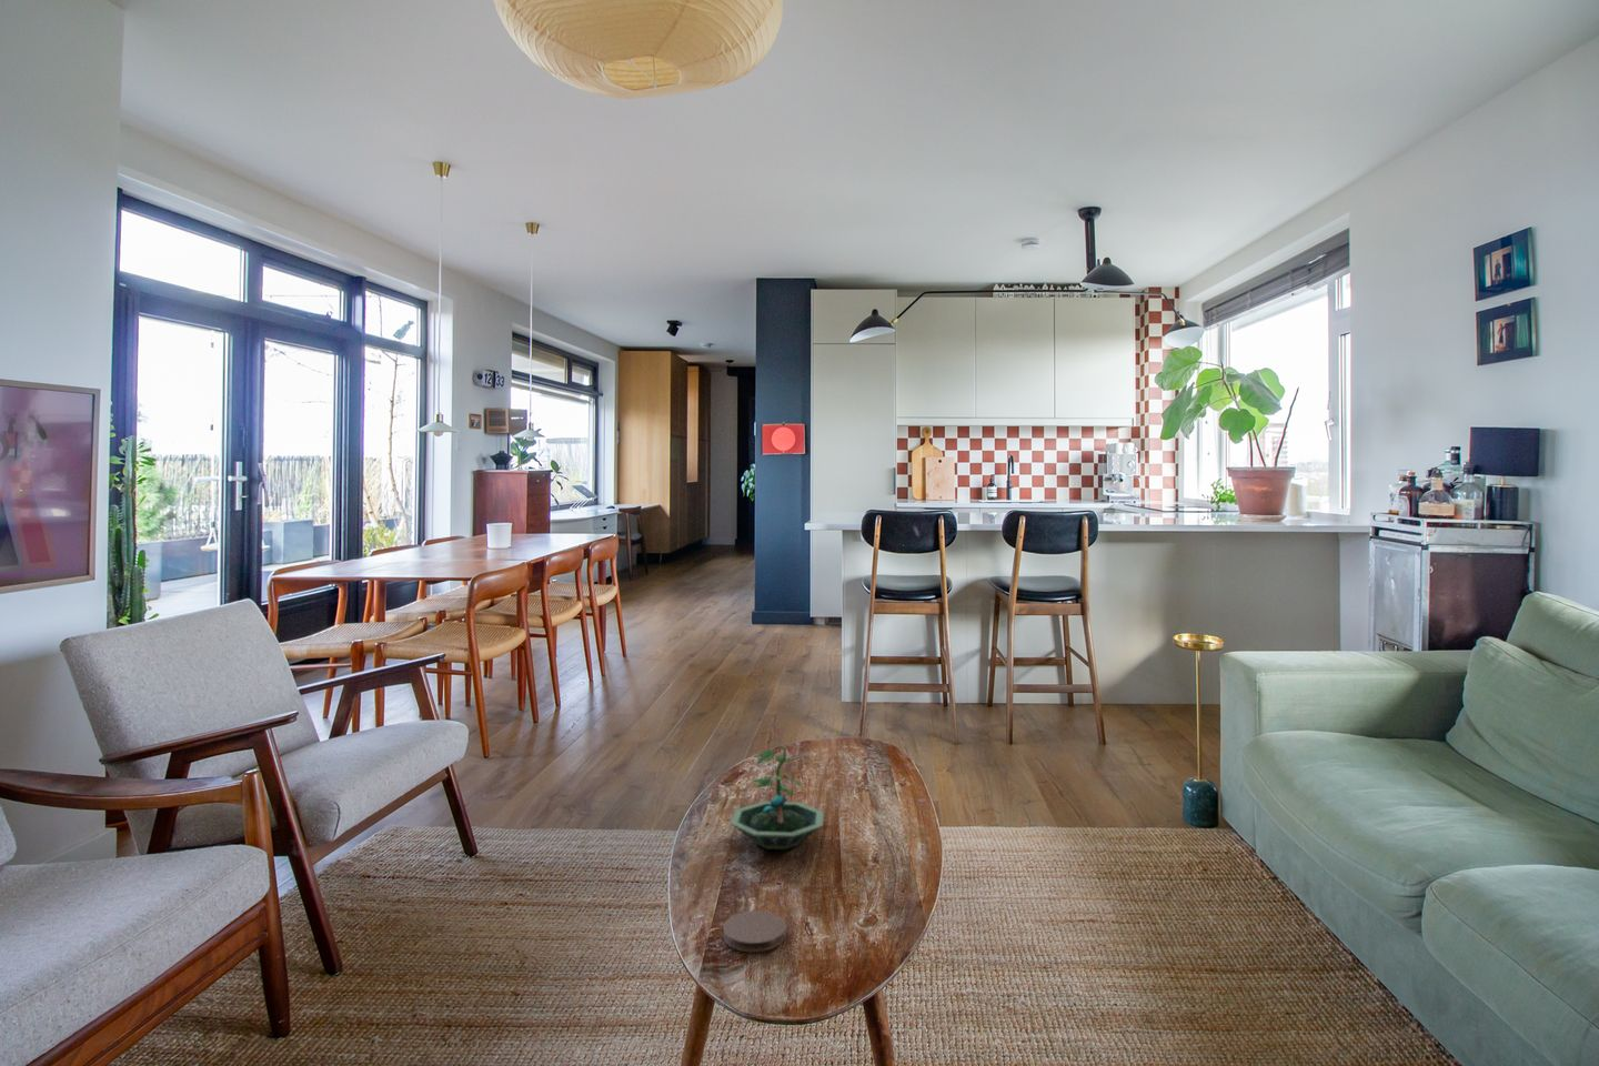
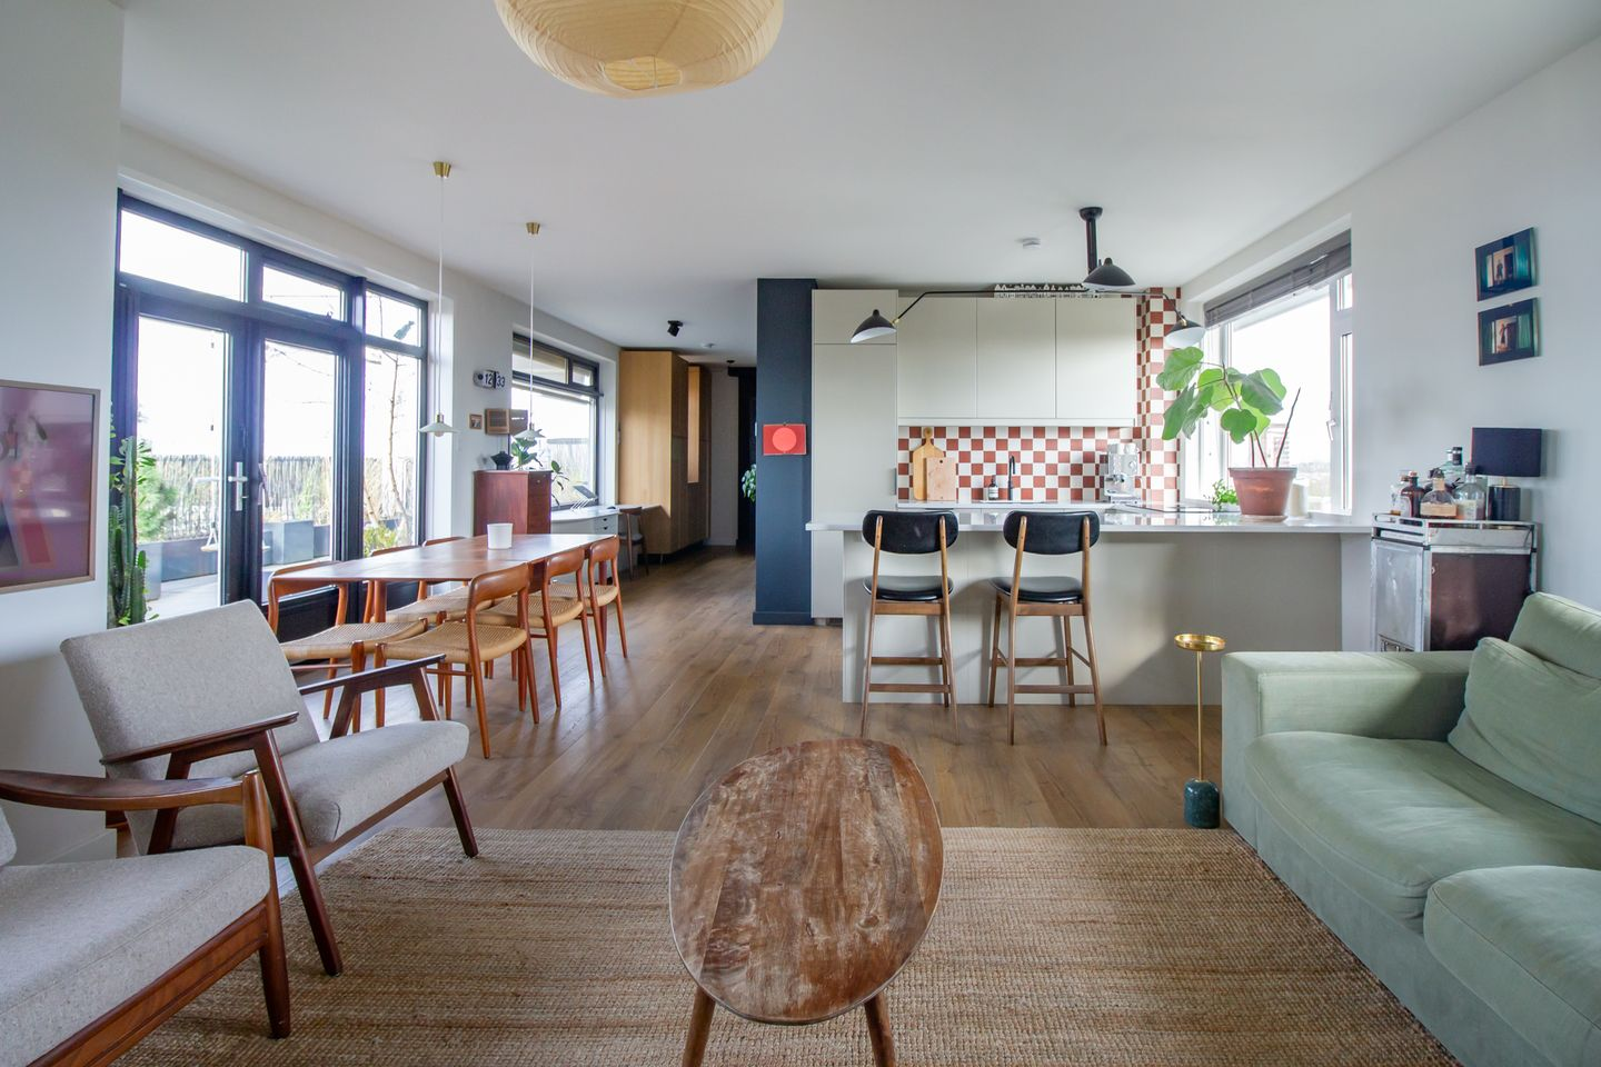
- terrarium (778, 765)
- coaster (754, 929)
